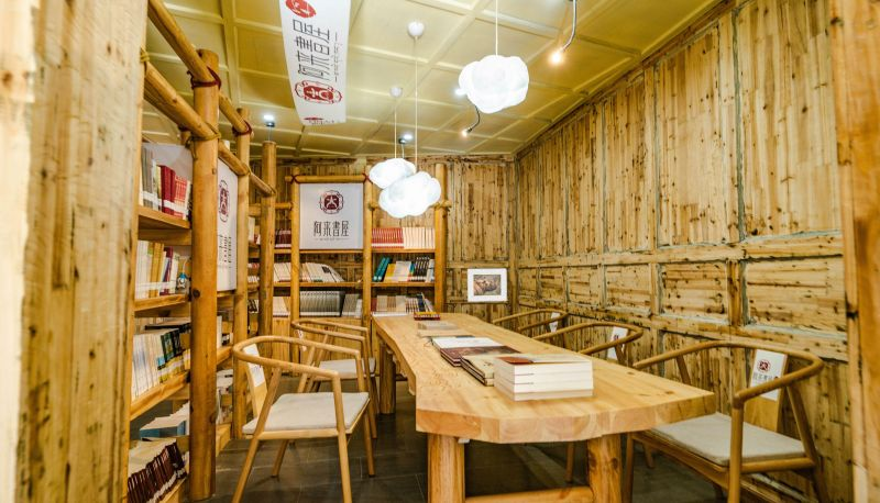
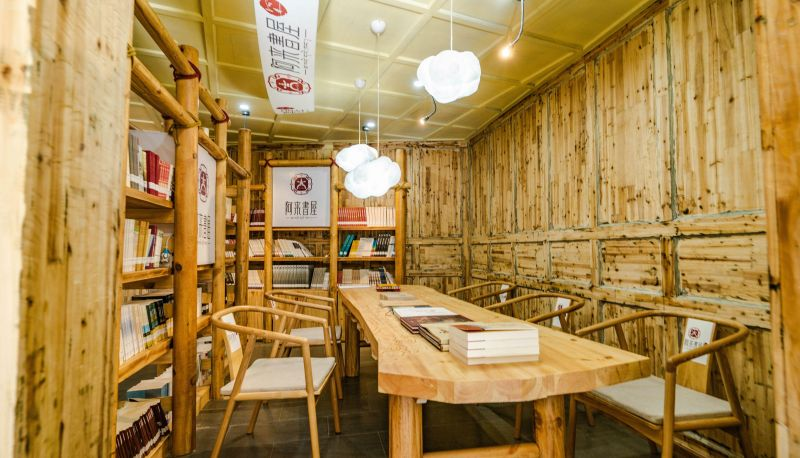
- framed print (486, 284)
